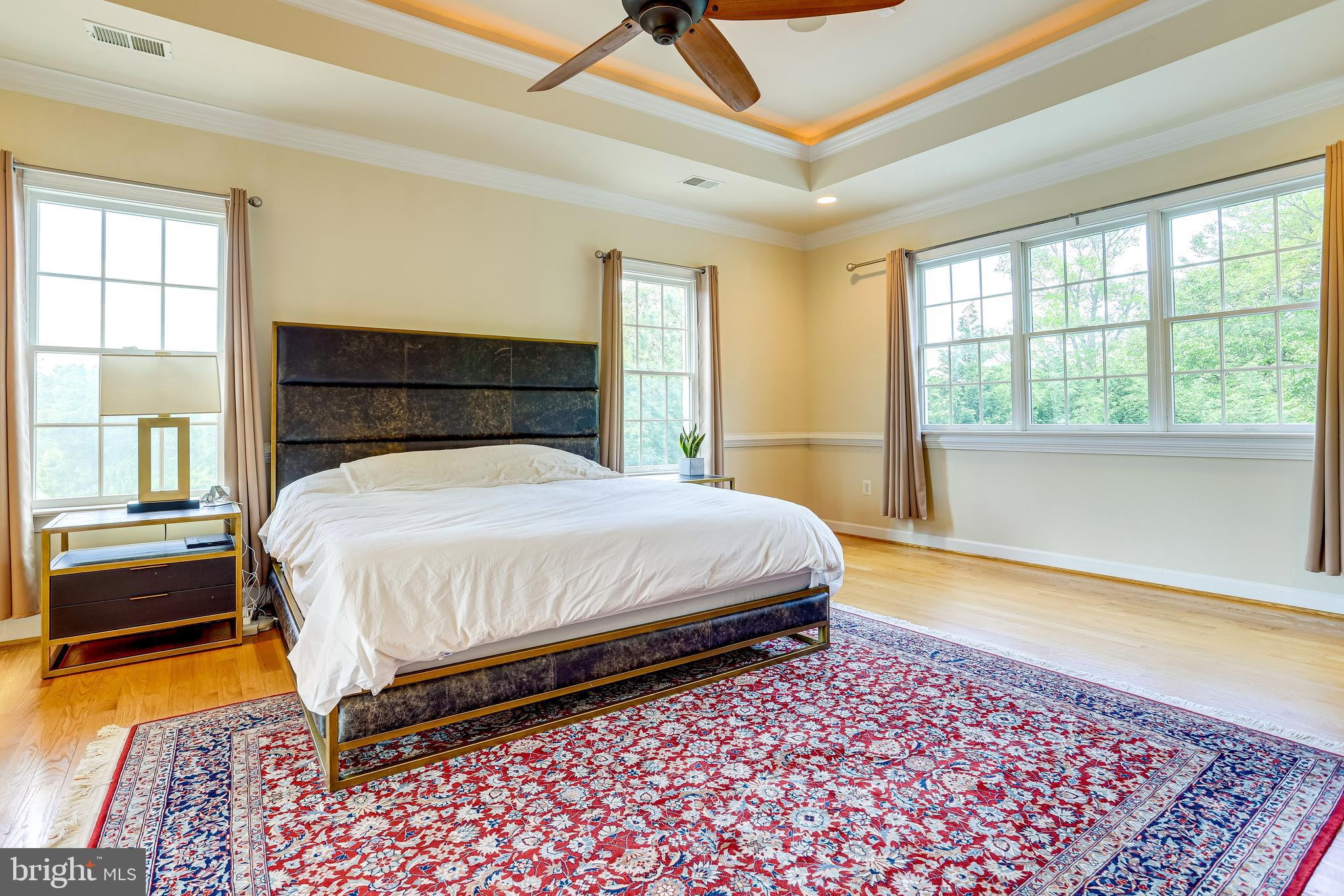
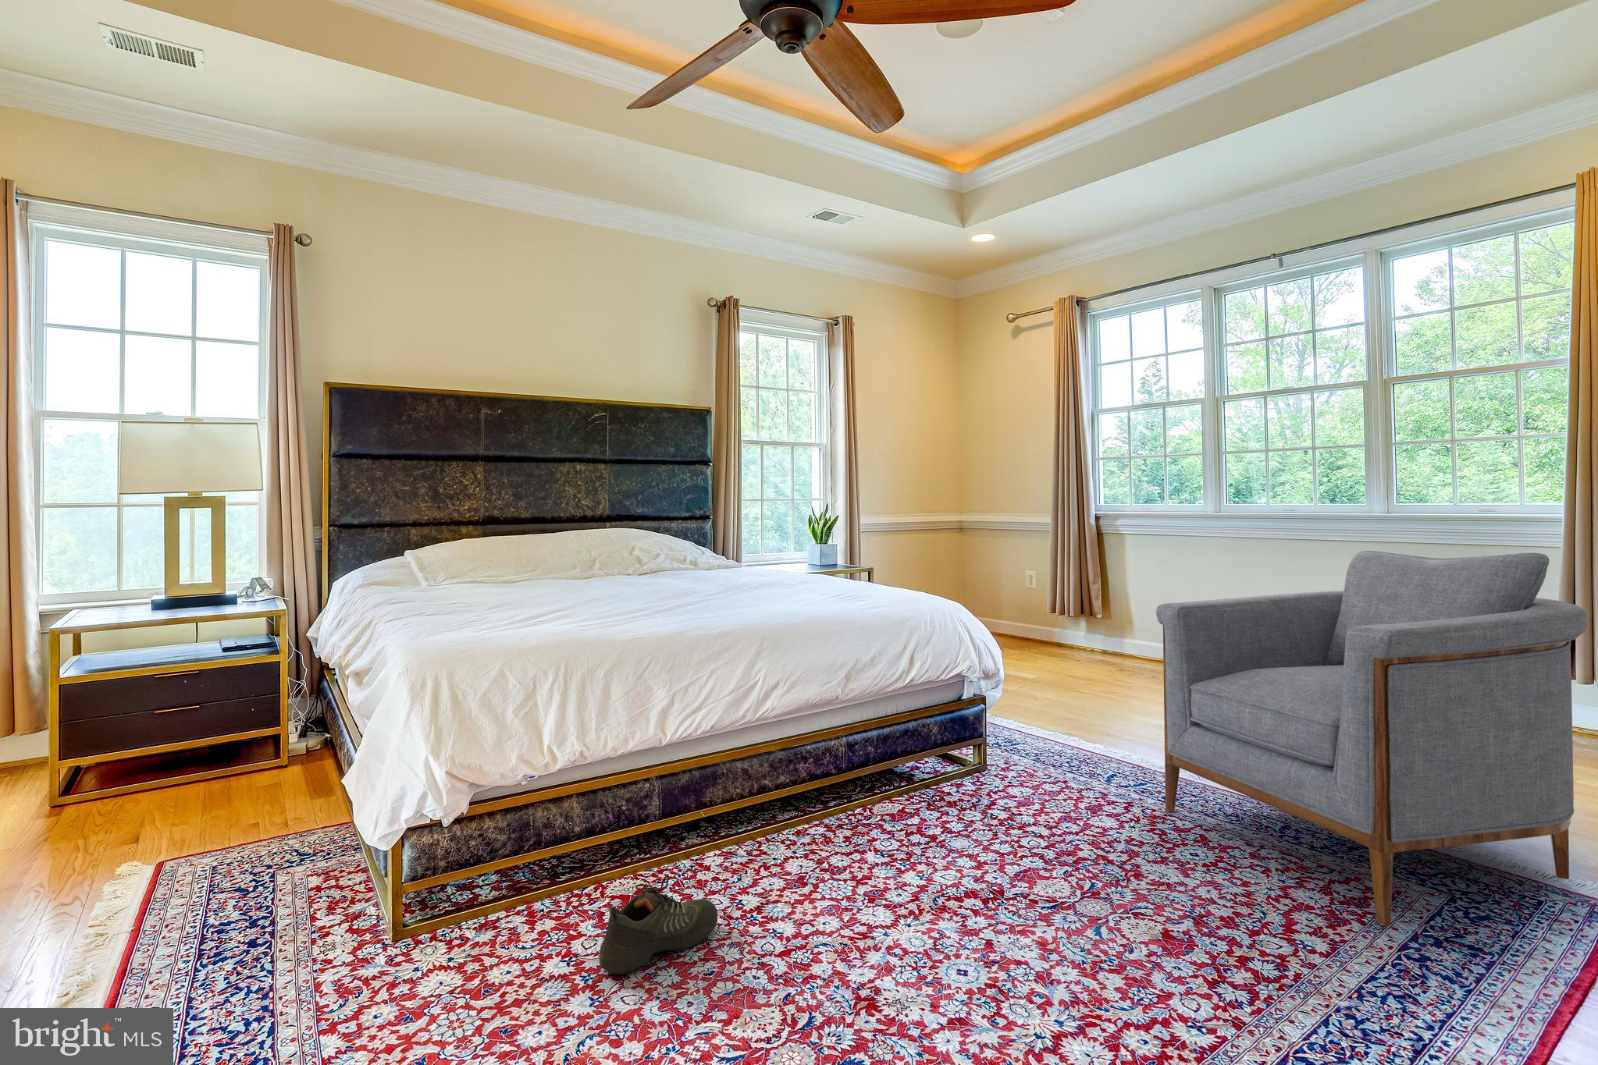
+ armchair (1377, 700)
+ shoe (658, 907)
